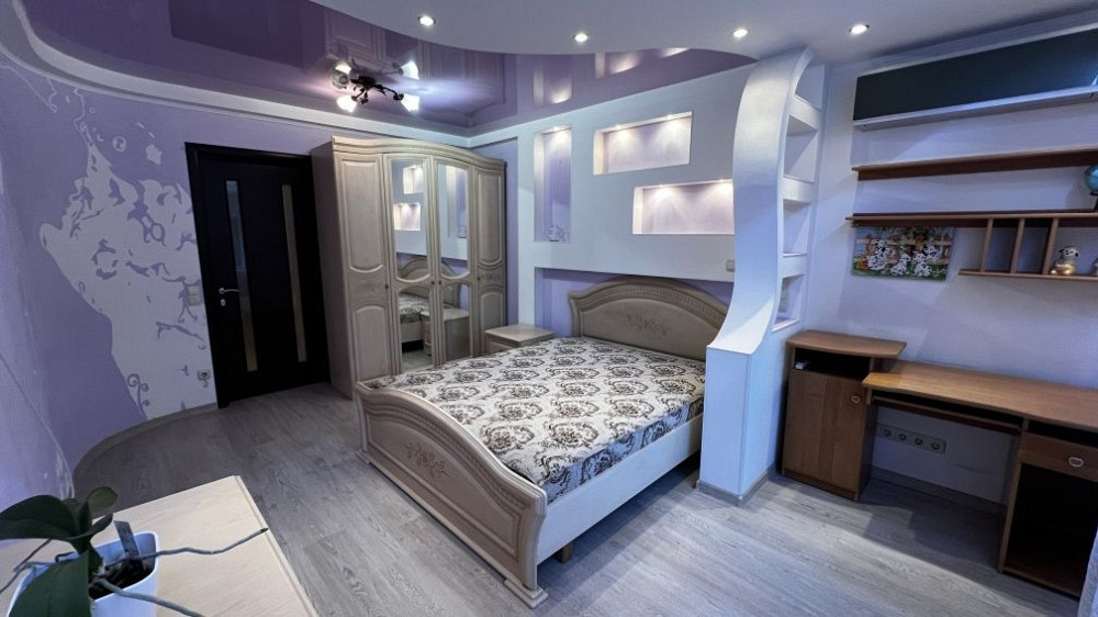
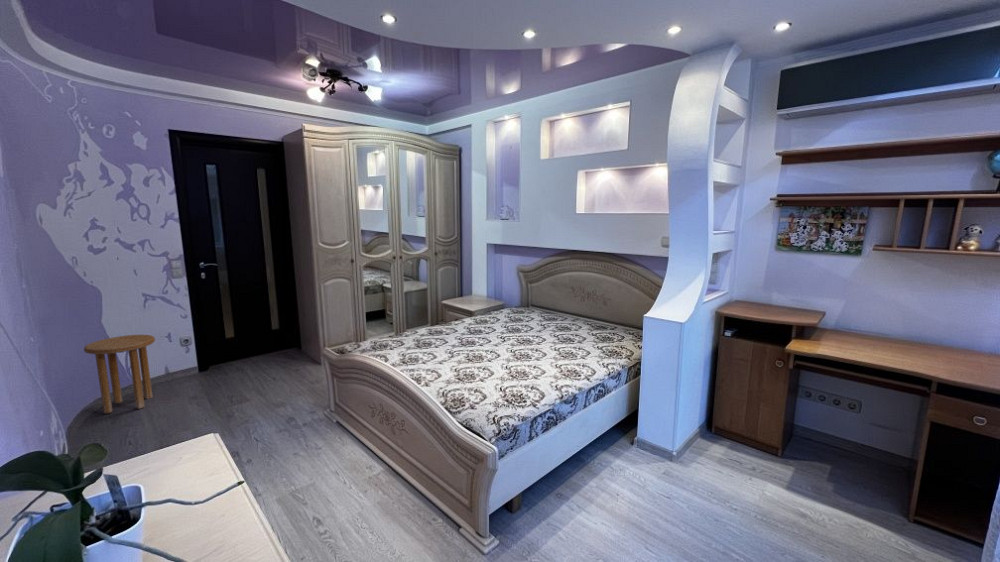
+ side table (118, 373)
